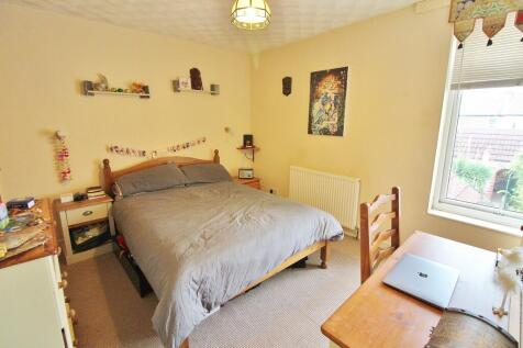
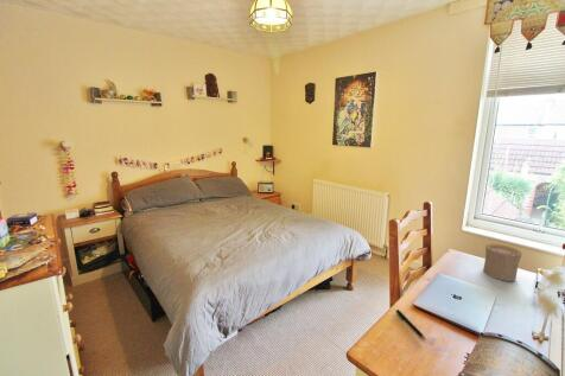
+ pen (410, 324)
+ cup (501, 261)
